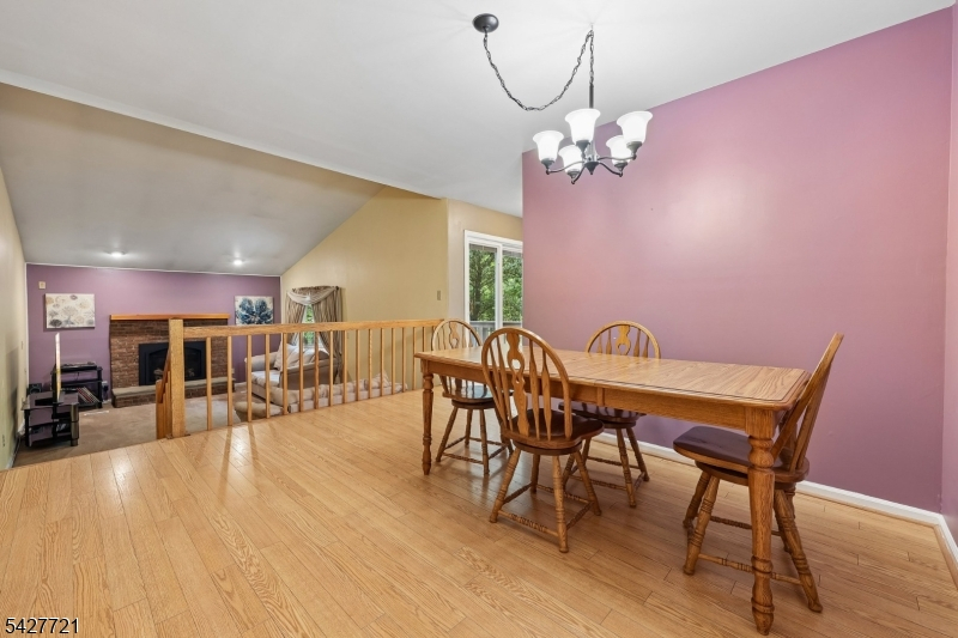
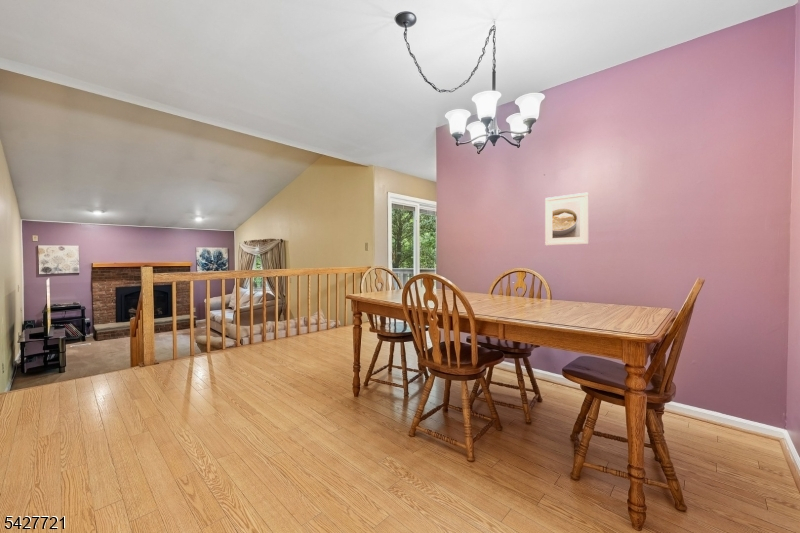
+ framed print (566, 220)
